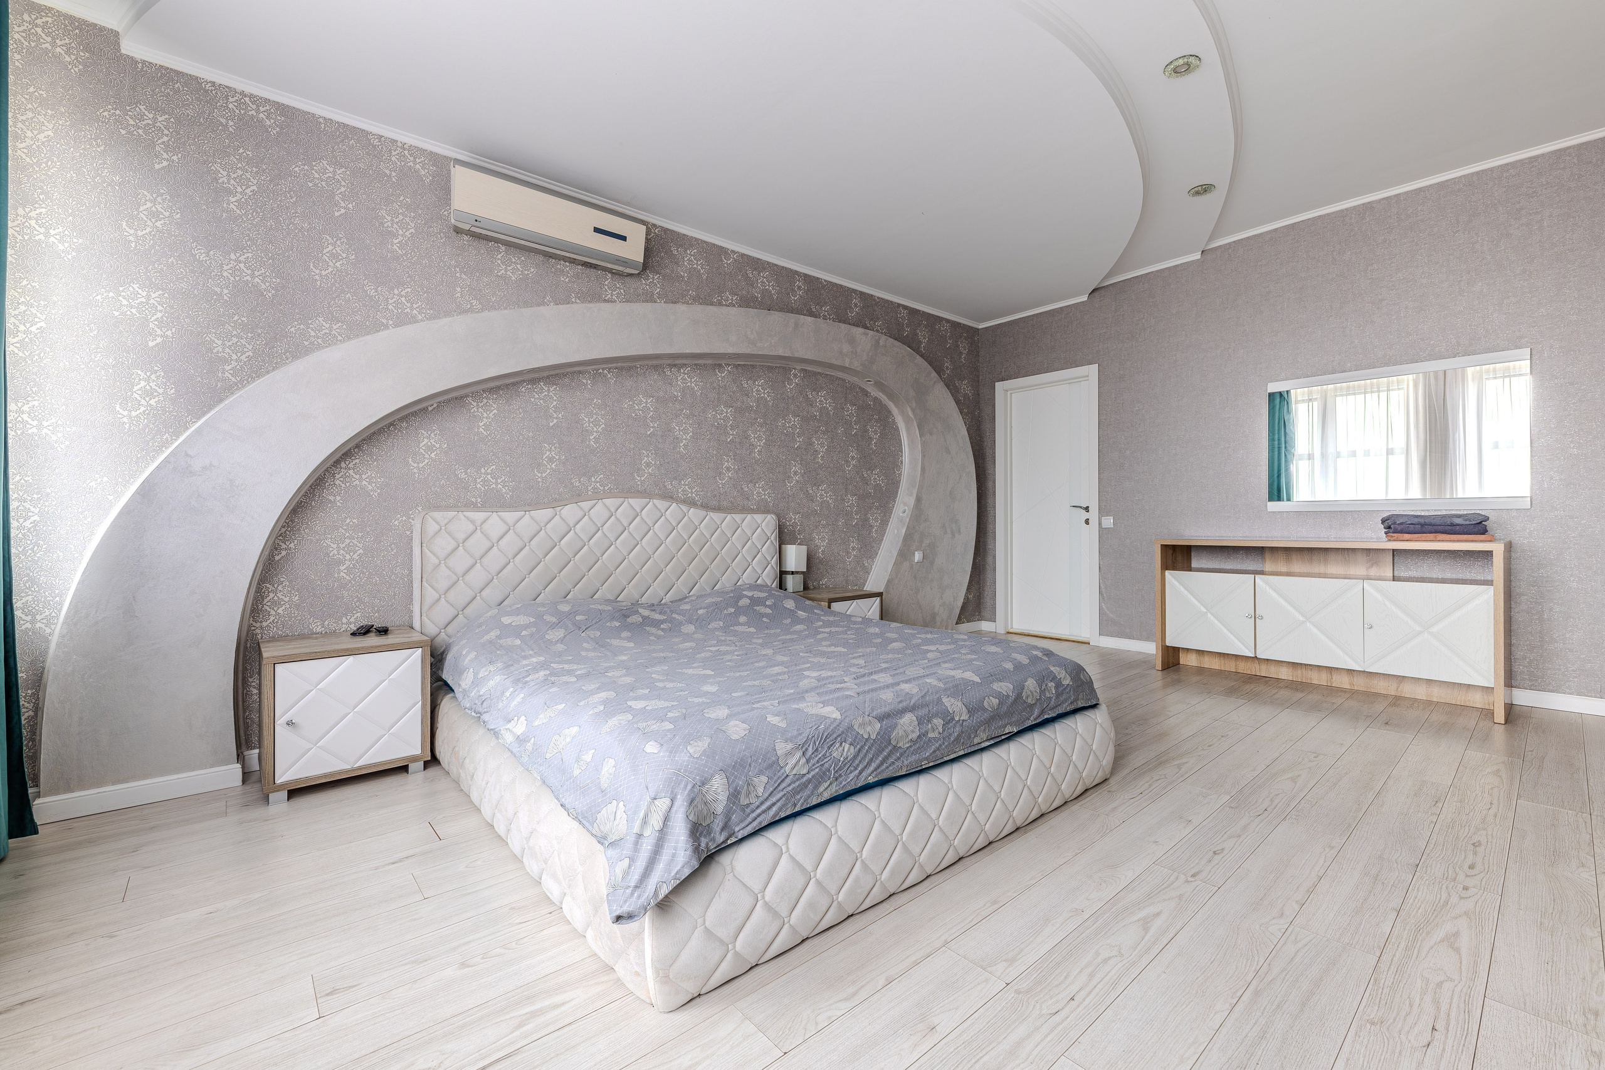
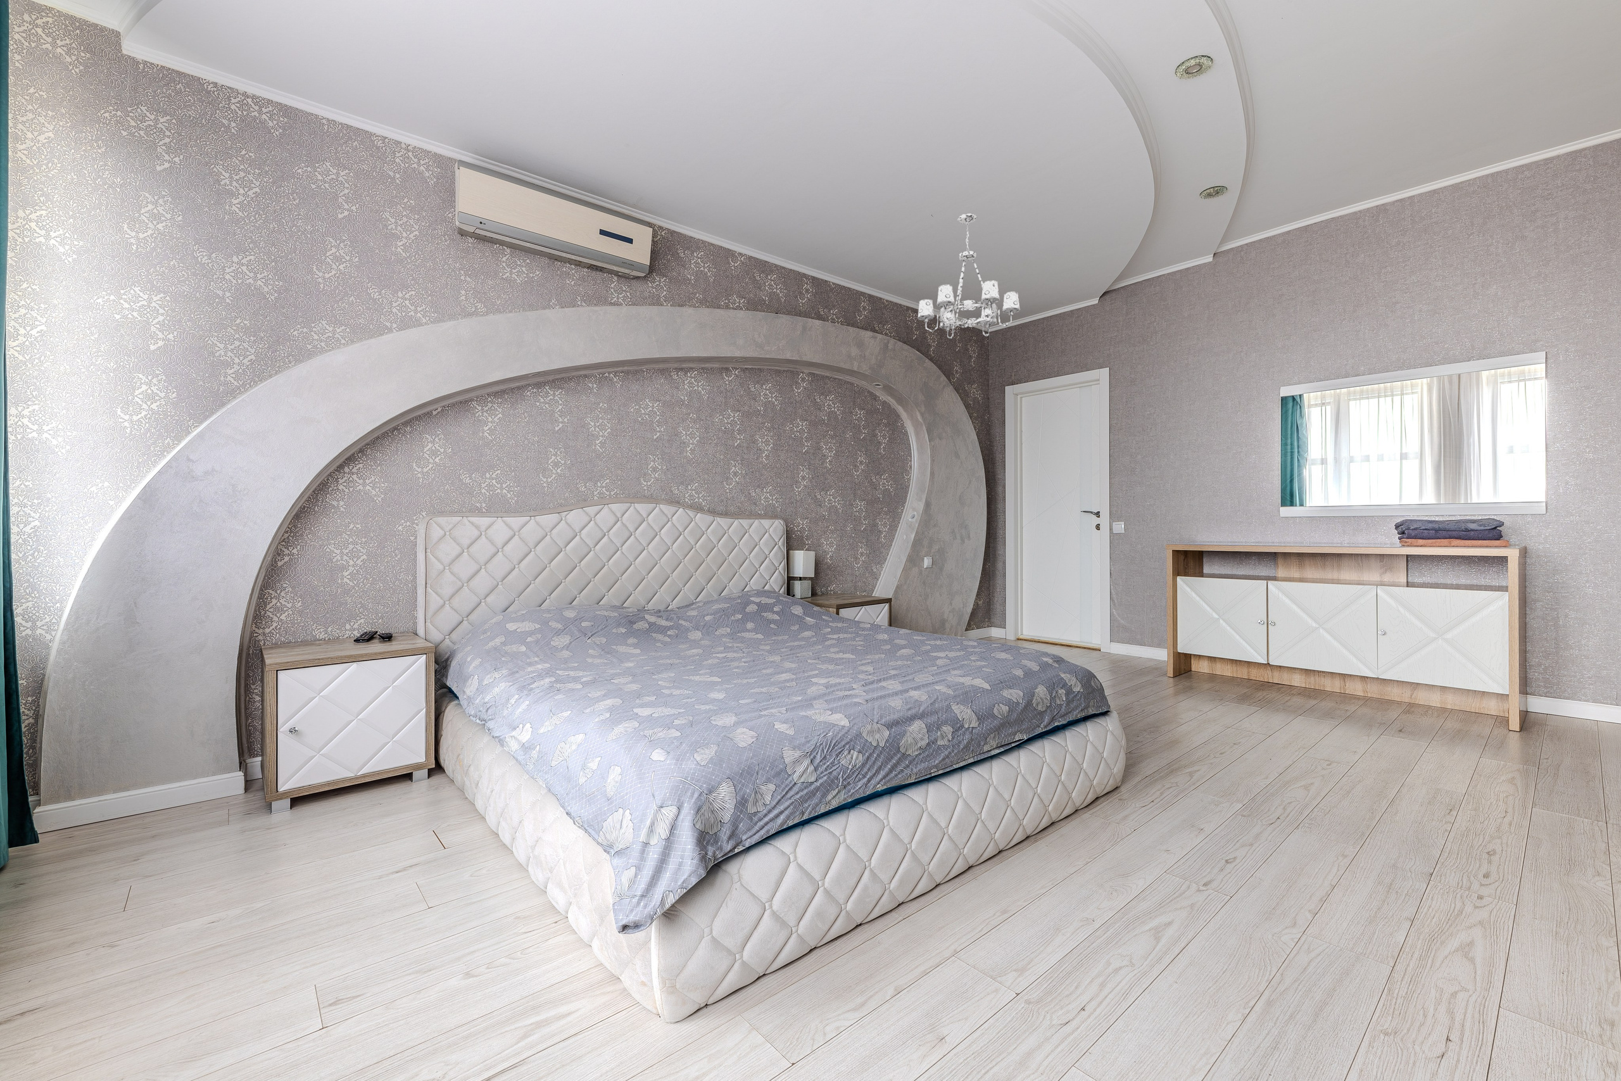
+ chandelier (964, 274)
